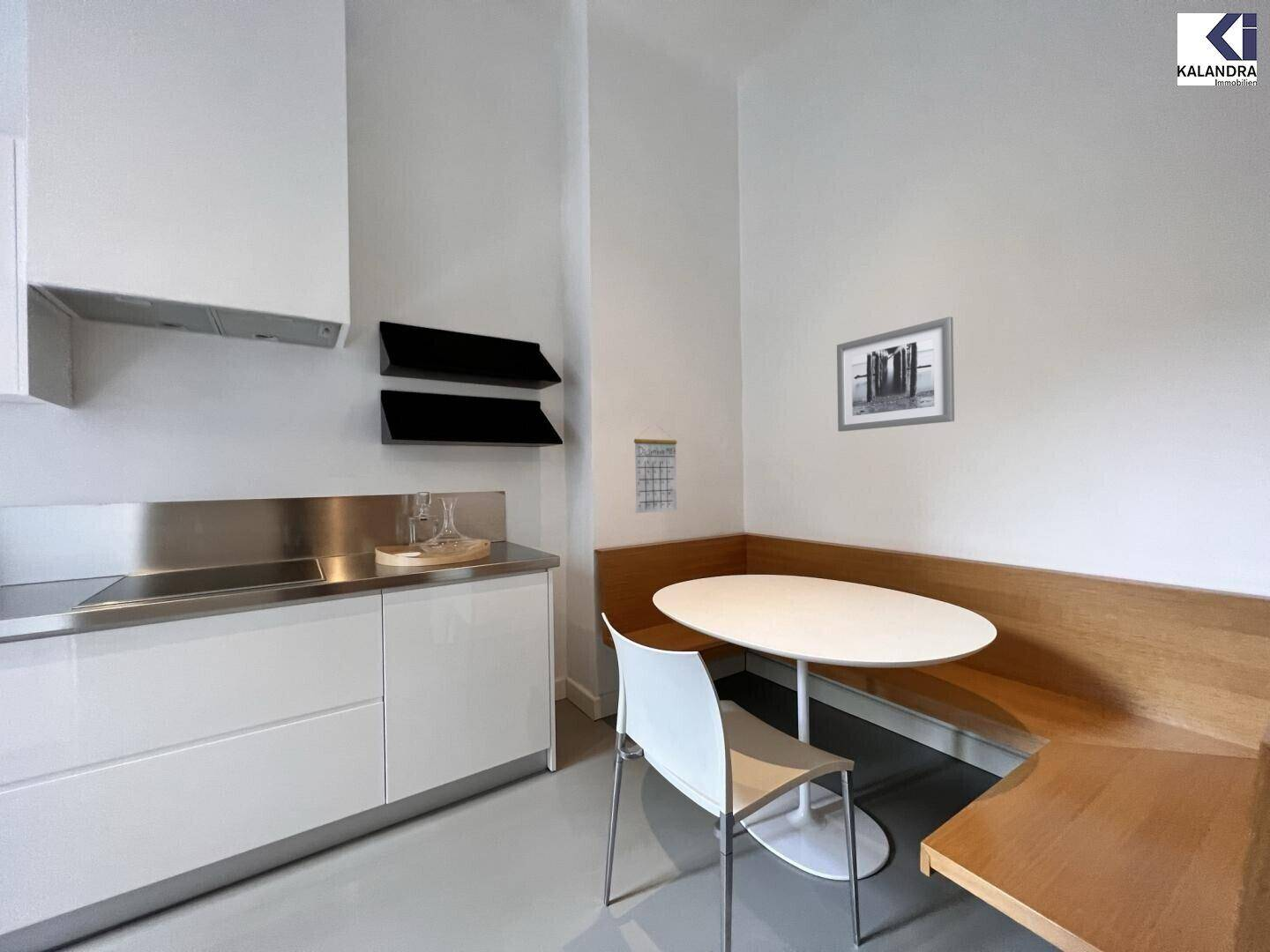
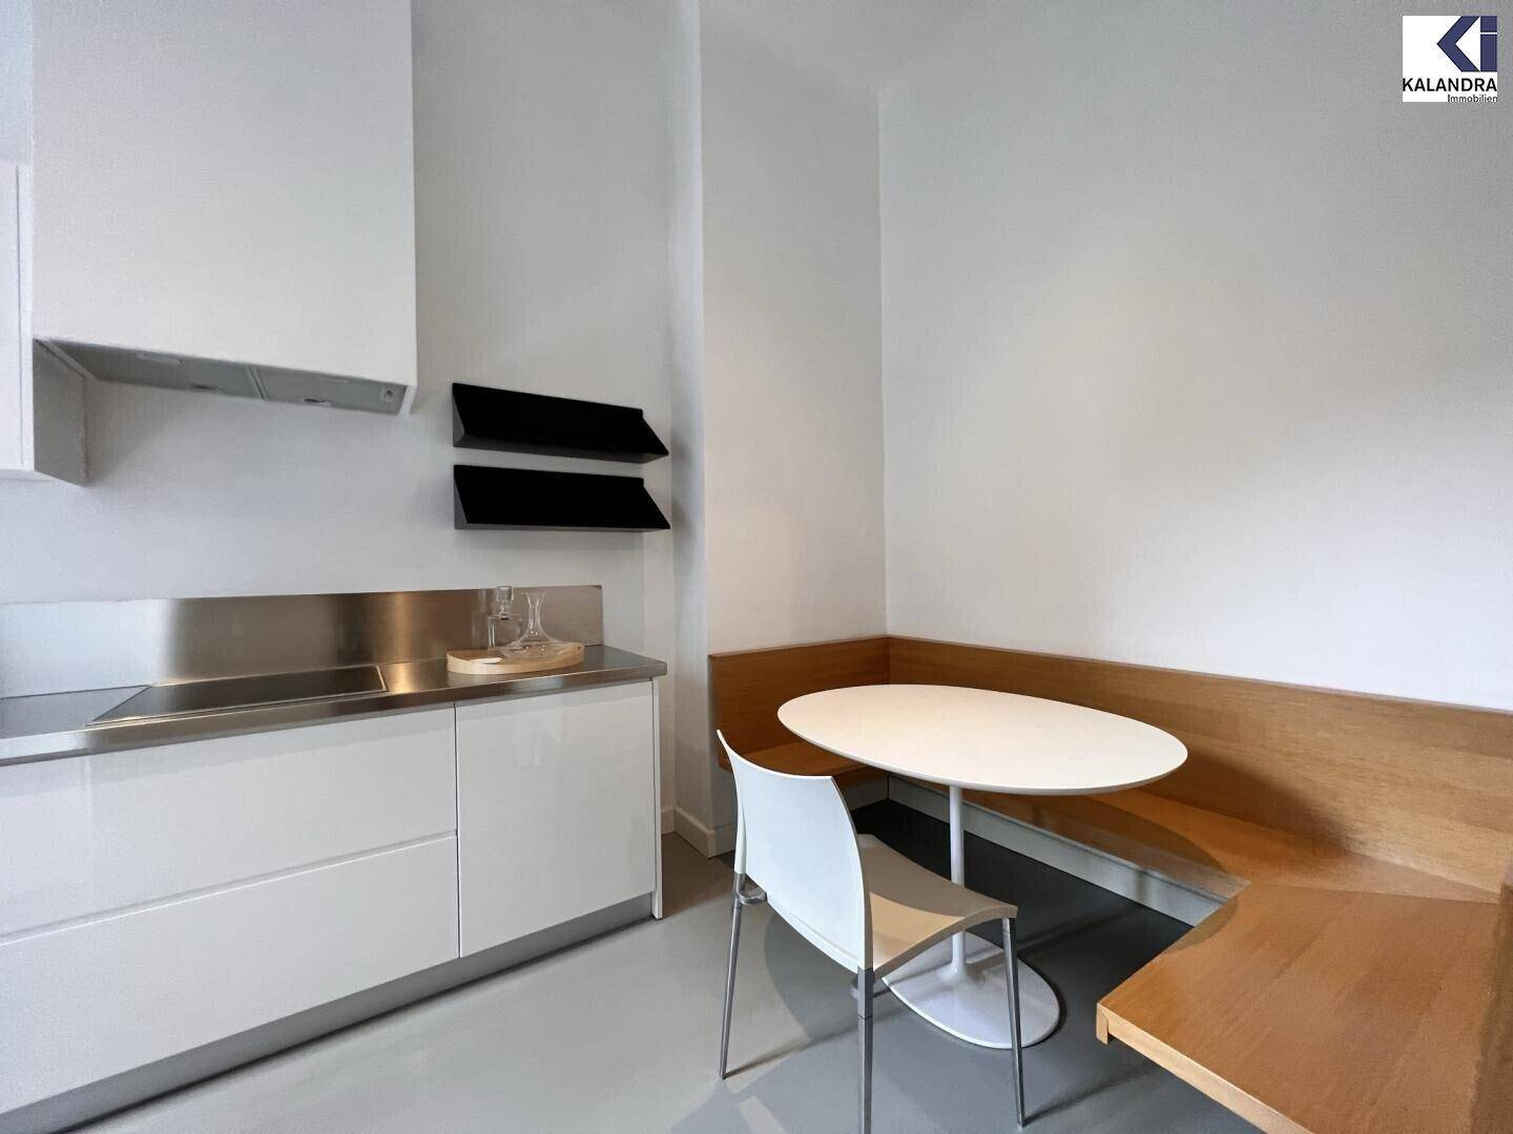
- wall art (890, 379)
- calendar (656, 467)
